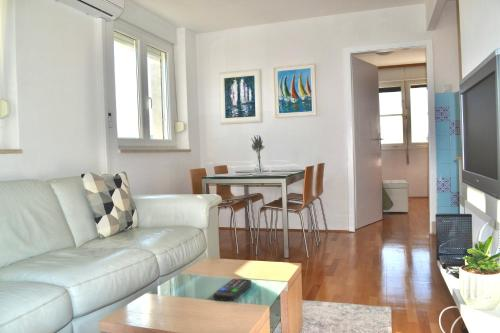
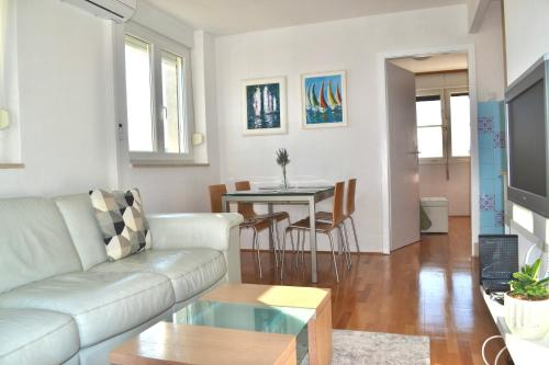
- remote control (233, 288)
